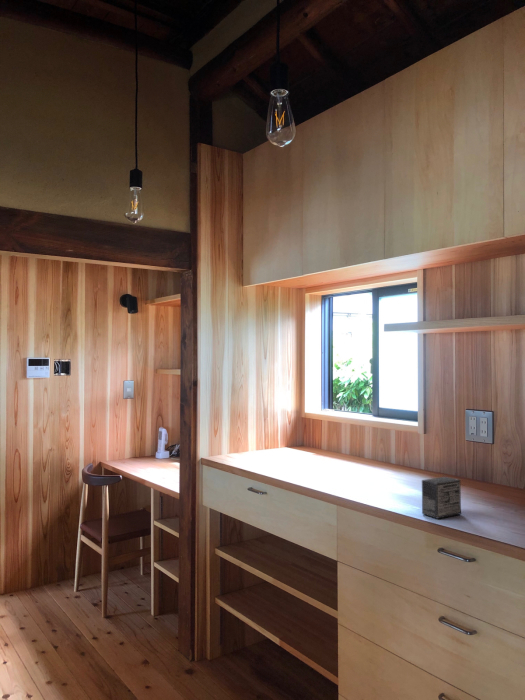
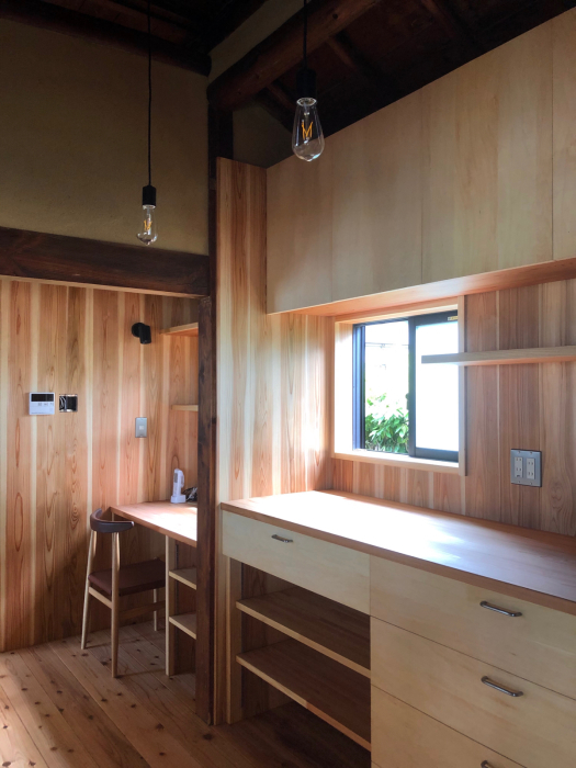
- small box (441, 496)
